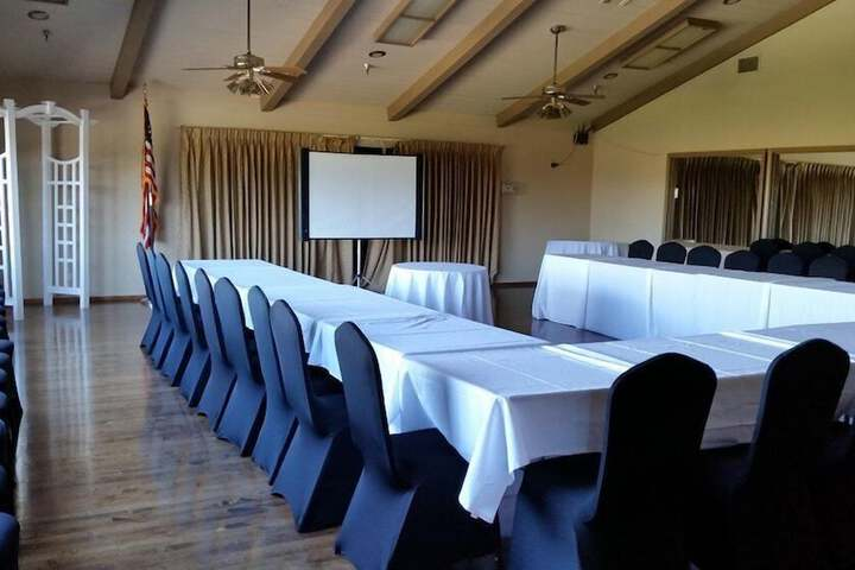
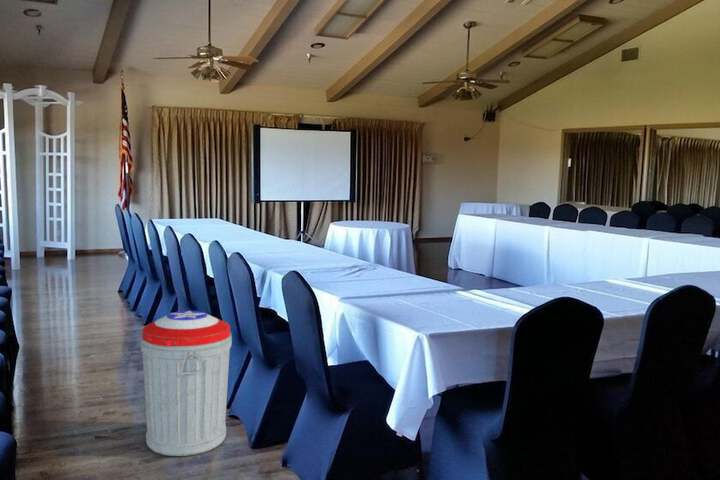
+ trash can (186, 377)
